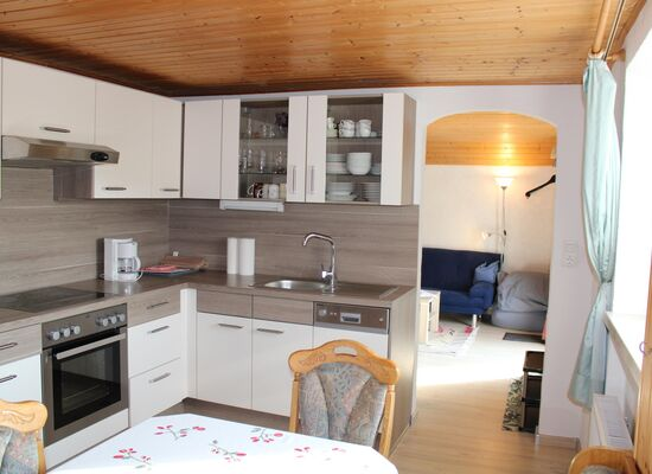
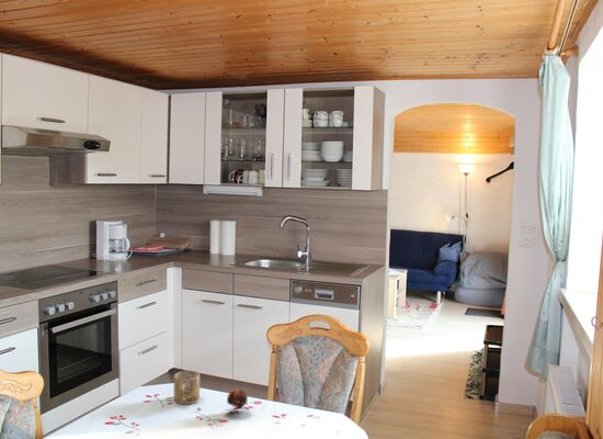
+ mug (185, 389)
+ apple (237, 402)
